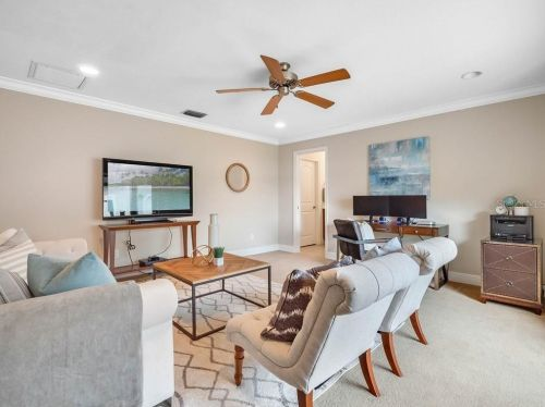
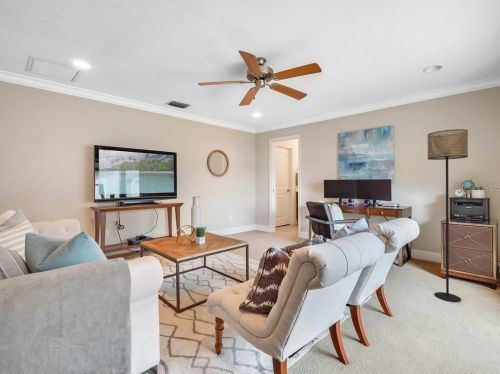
+ floor lamp (447, 215)
